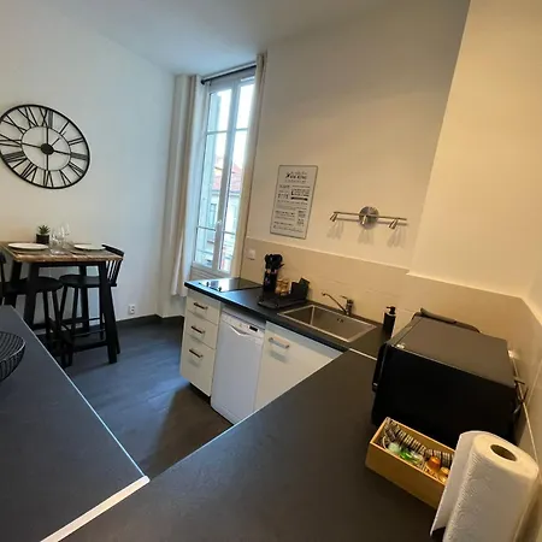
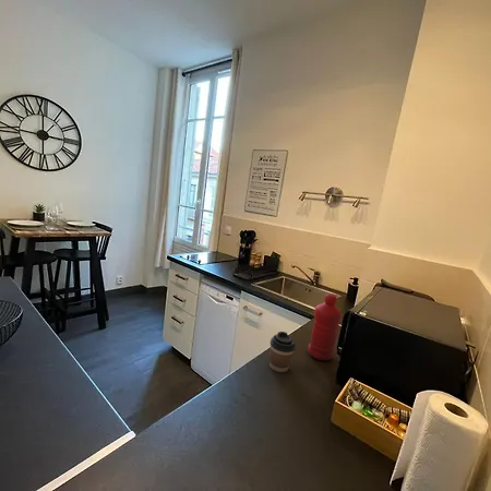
+ coffee cup (282, 350)
+ water bottle (325, 325)
